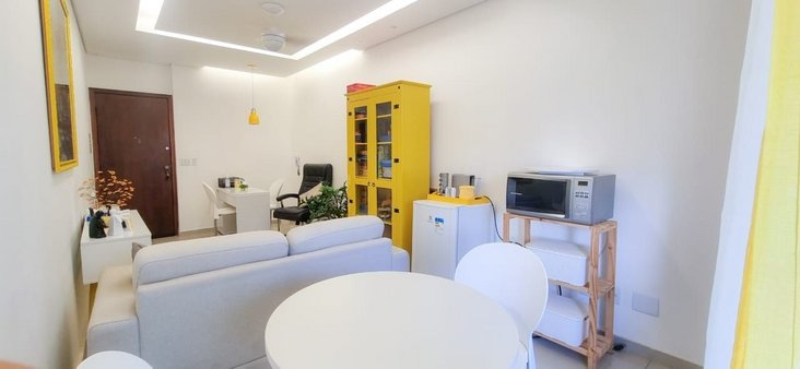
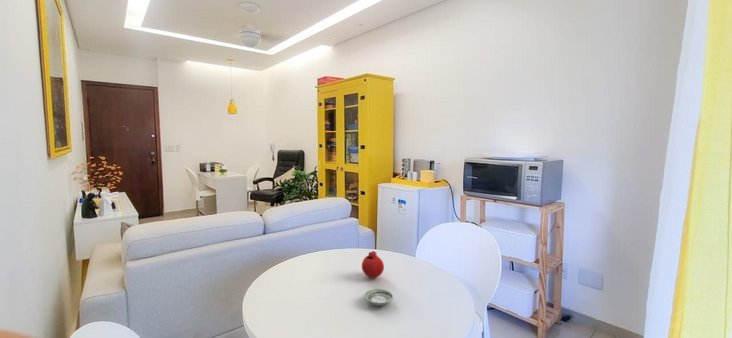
+ saucer (378, 298)
+ fruit (372, 264)
